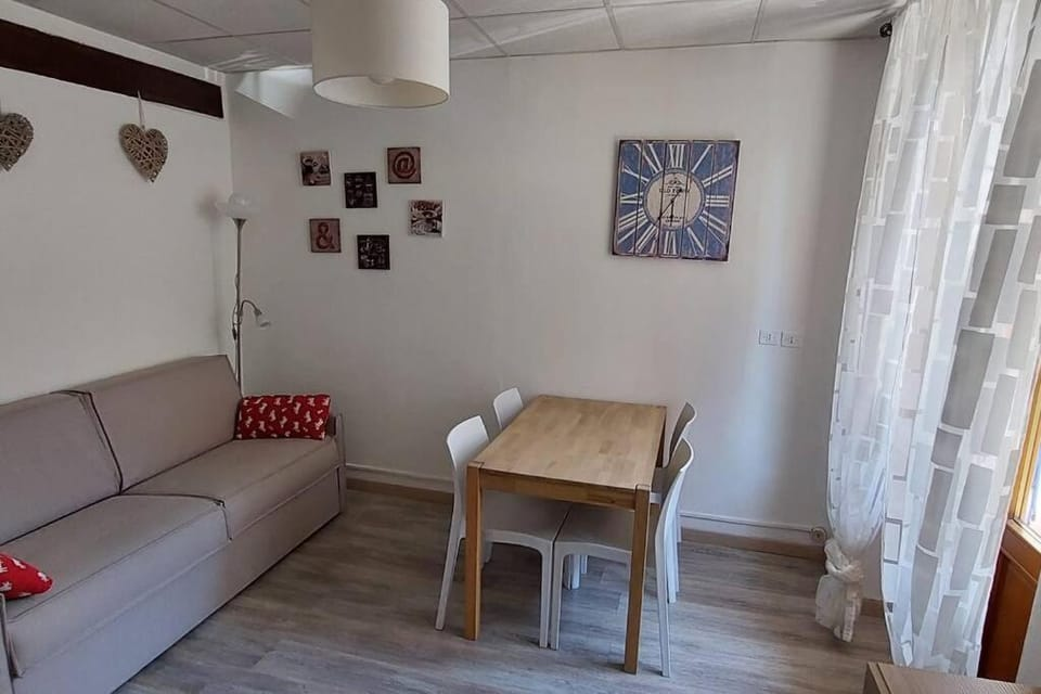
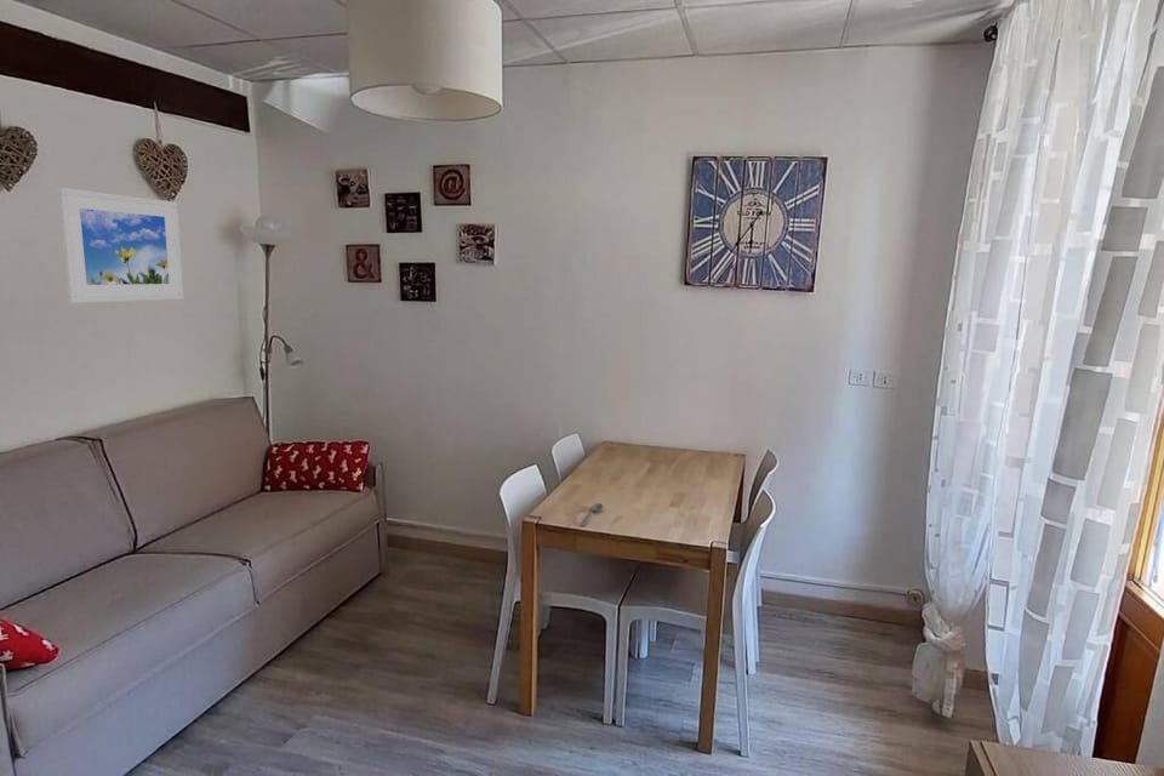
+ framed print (126, 249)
+ soupspoon (590, 513)
